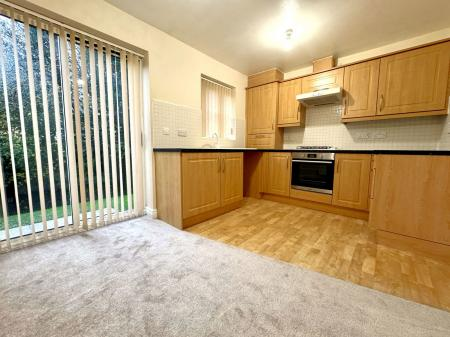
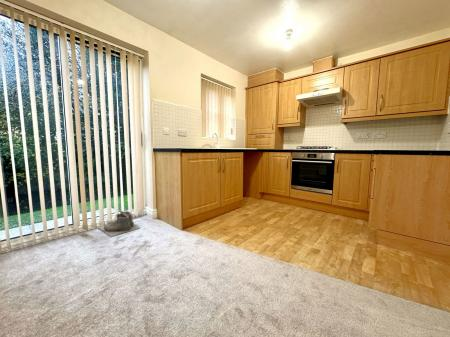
+ boots (119, 219)
